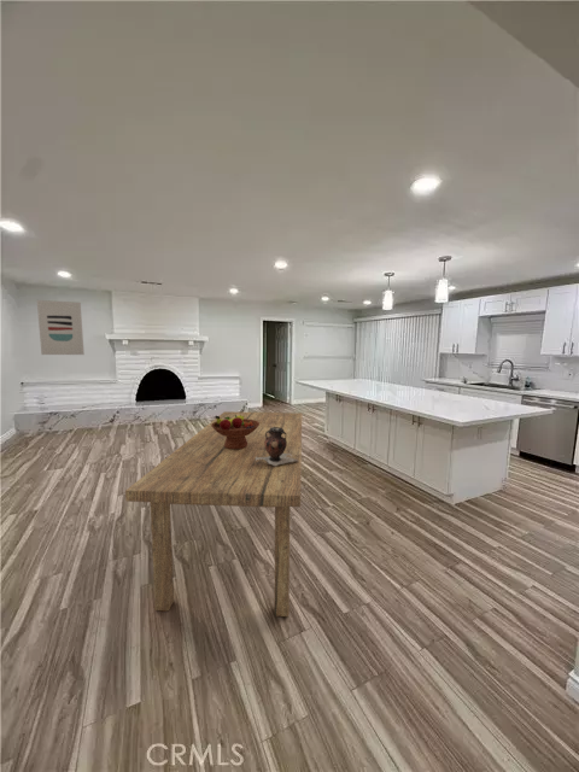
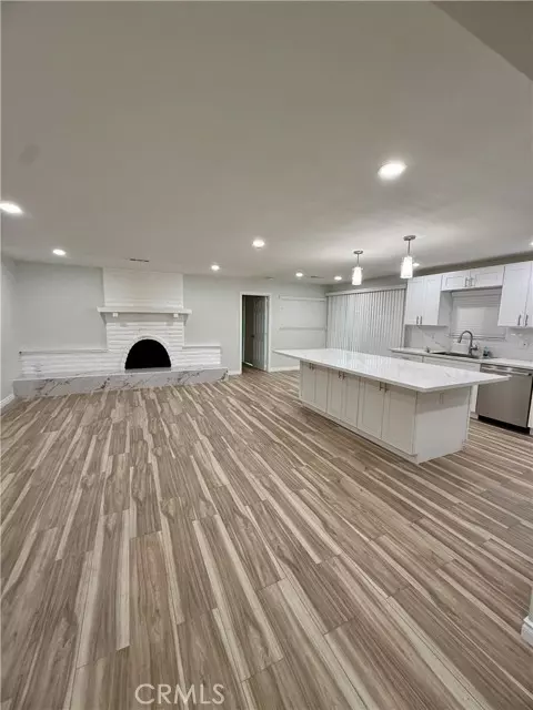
- vase (277, 444)
- wall art (60, 328)
- dining table (247, 482)
- fruit bowl (235, 429)
